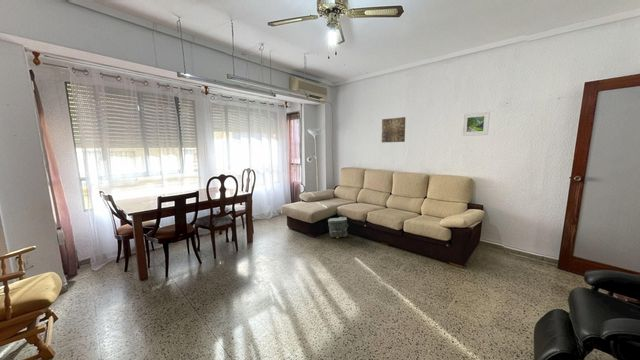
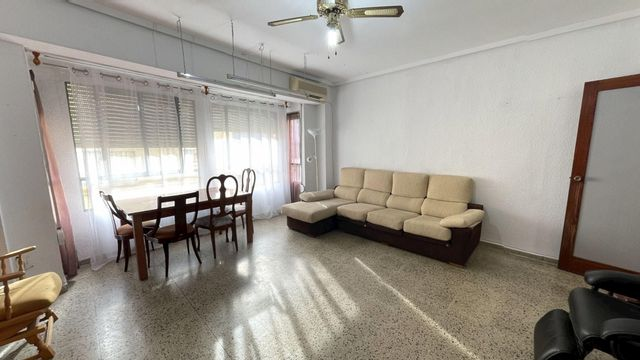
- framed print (475, 124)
- bag (338, 227)
- wall art (393, 130)
